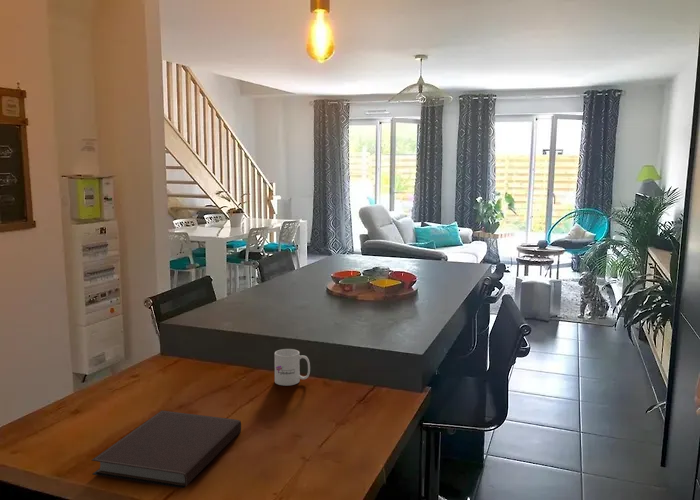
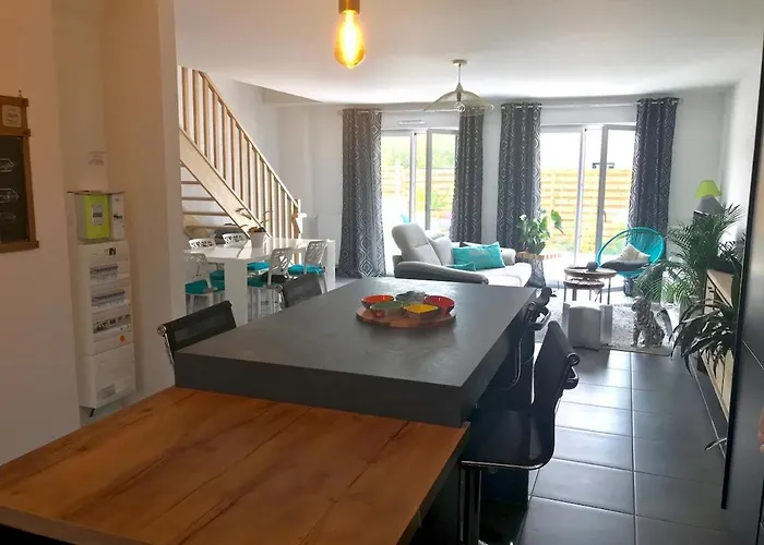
- mug (292, 367)
- notebook (172, 445)
